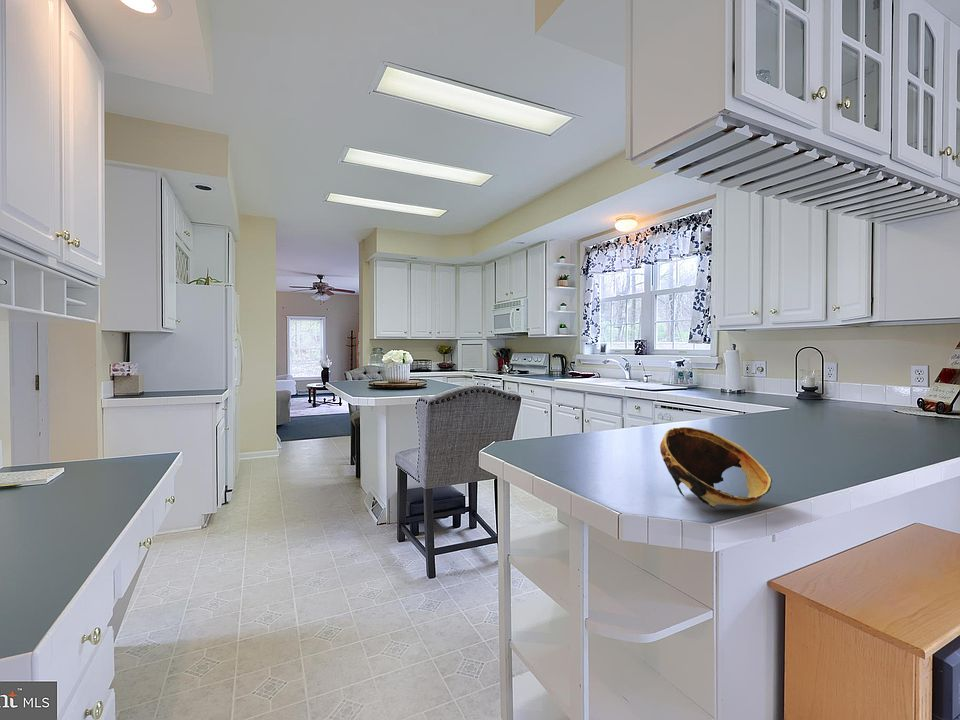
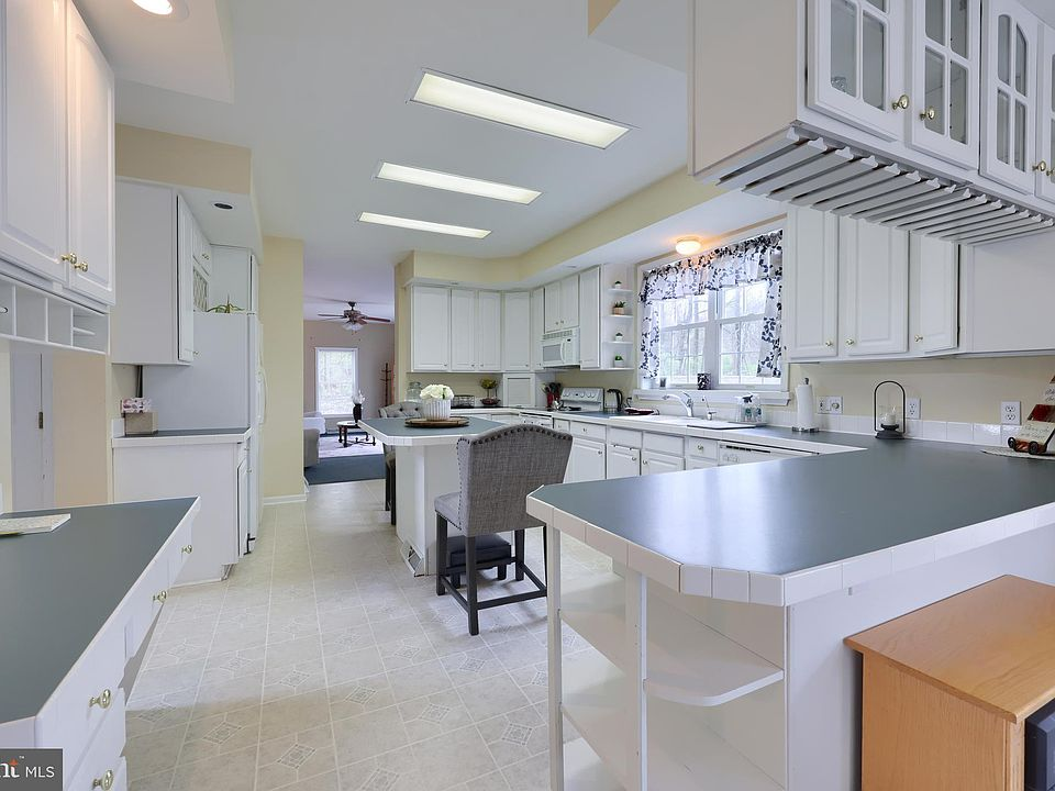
- bowl (713, 466)
